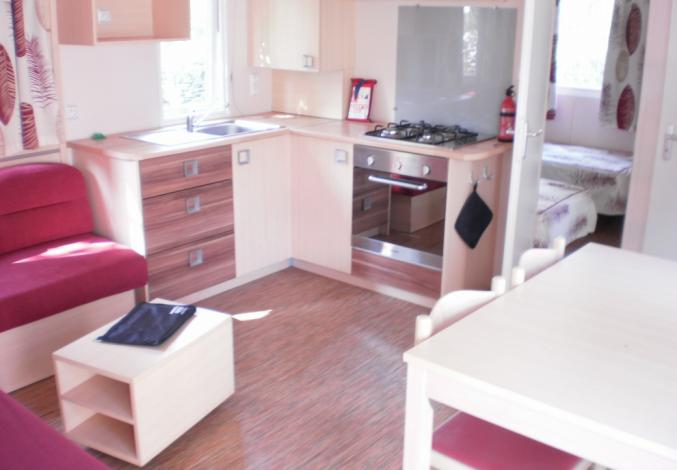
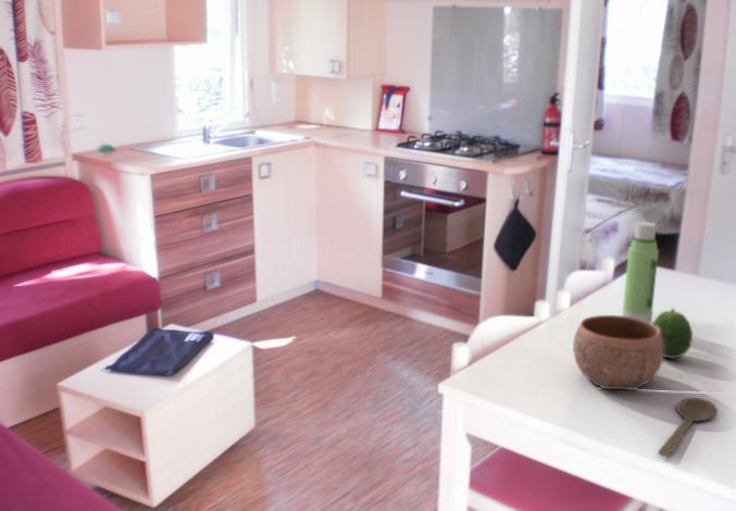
+ wooden spoon (684, 425)
+ water bottle (641, 275)
+ fruit (670, 334)
+ bowl (616, 353)
